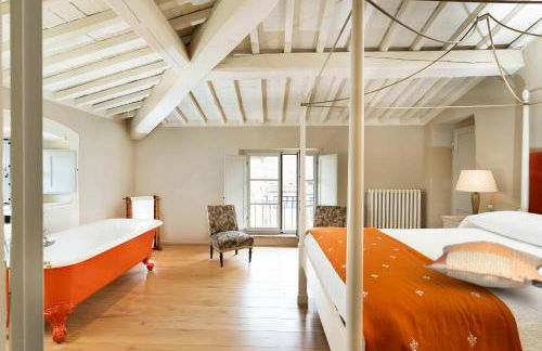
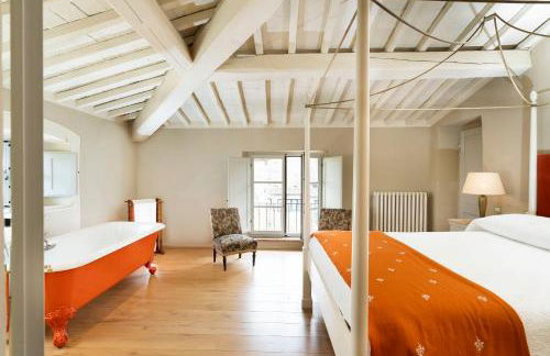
- decorative pillow (489, 264)
